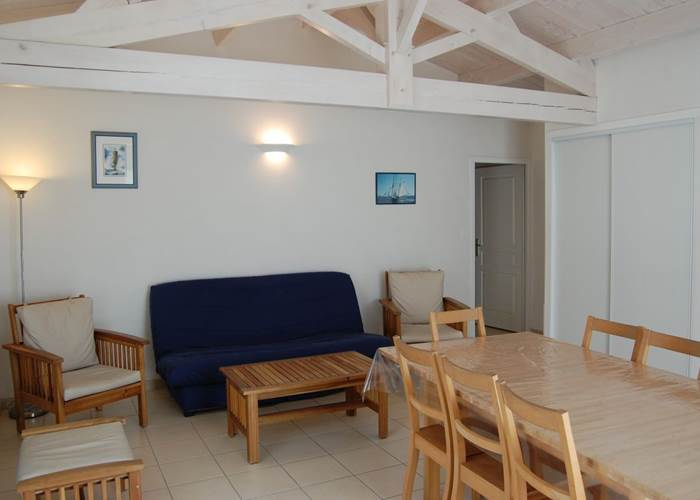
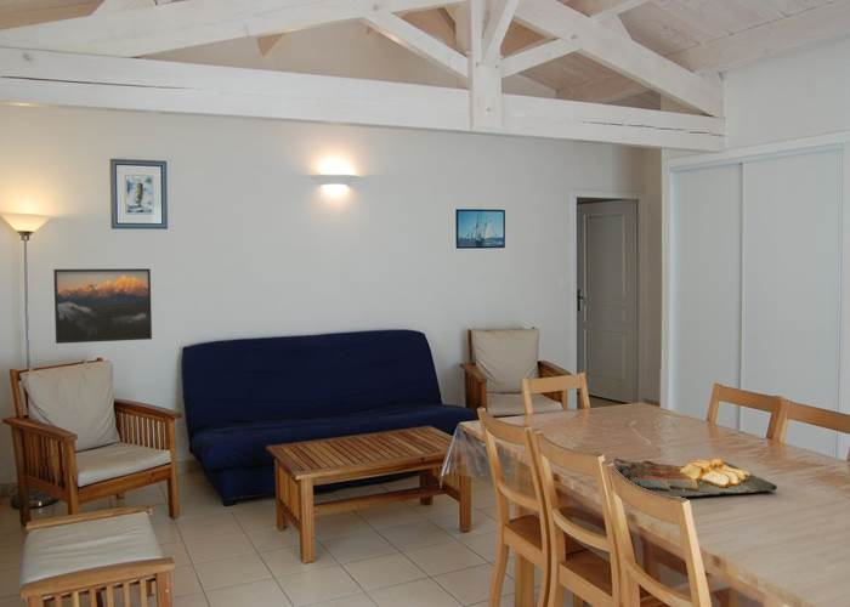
+ food platter (682, 471)
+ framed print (103, 305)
